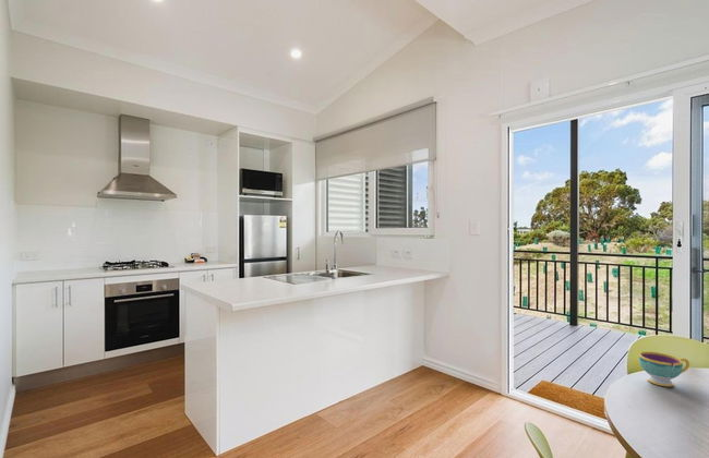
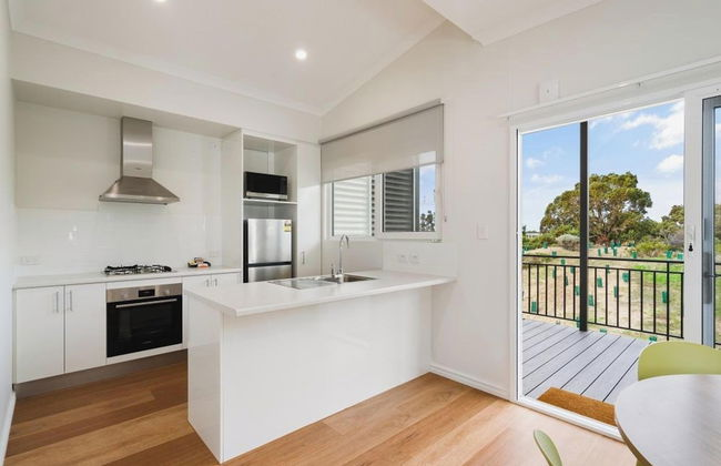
- teacup (663, 370)
